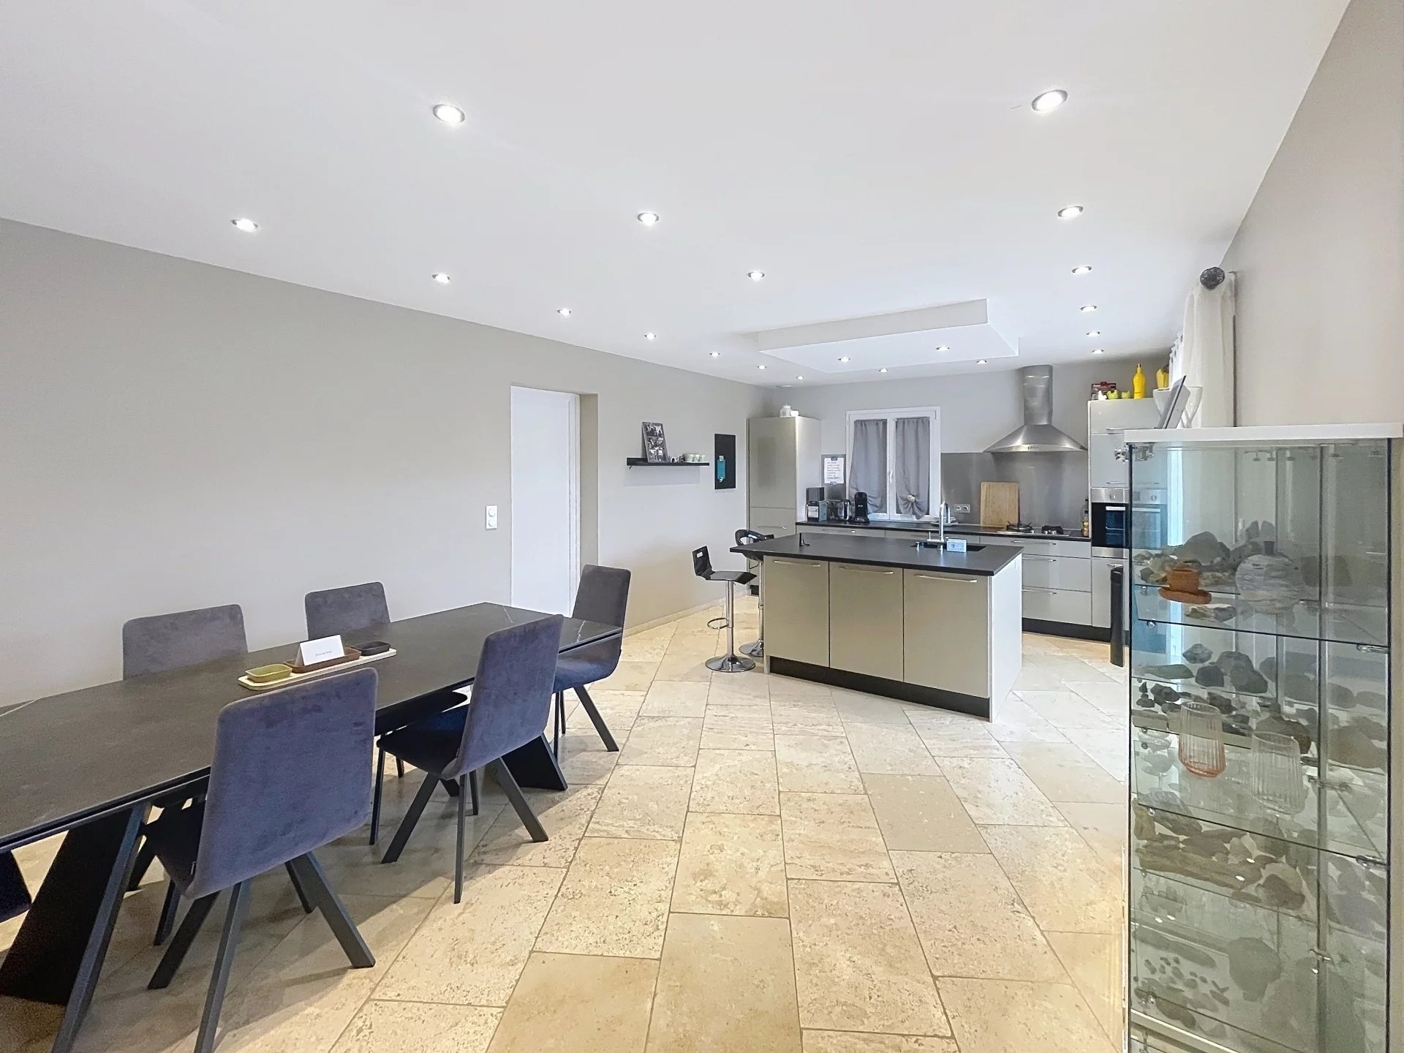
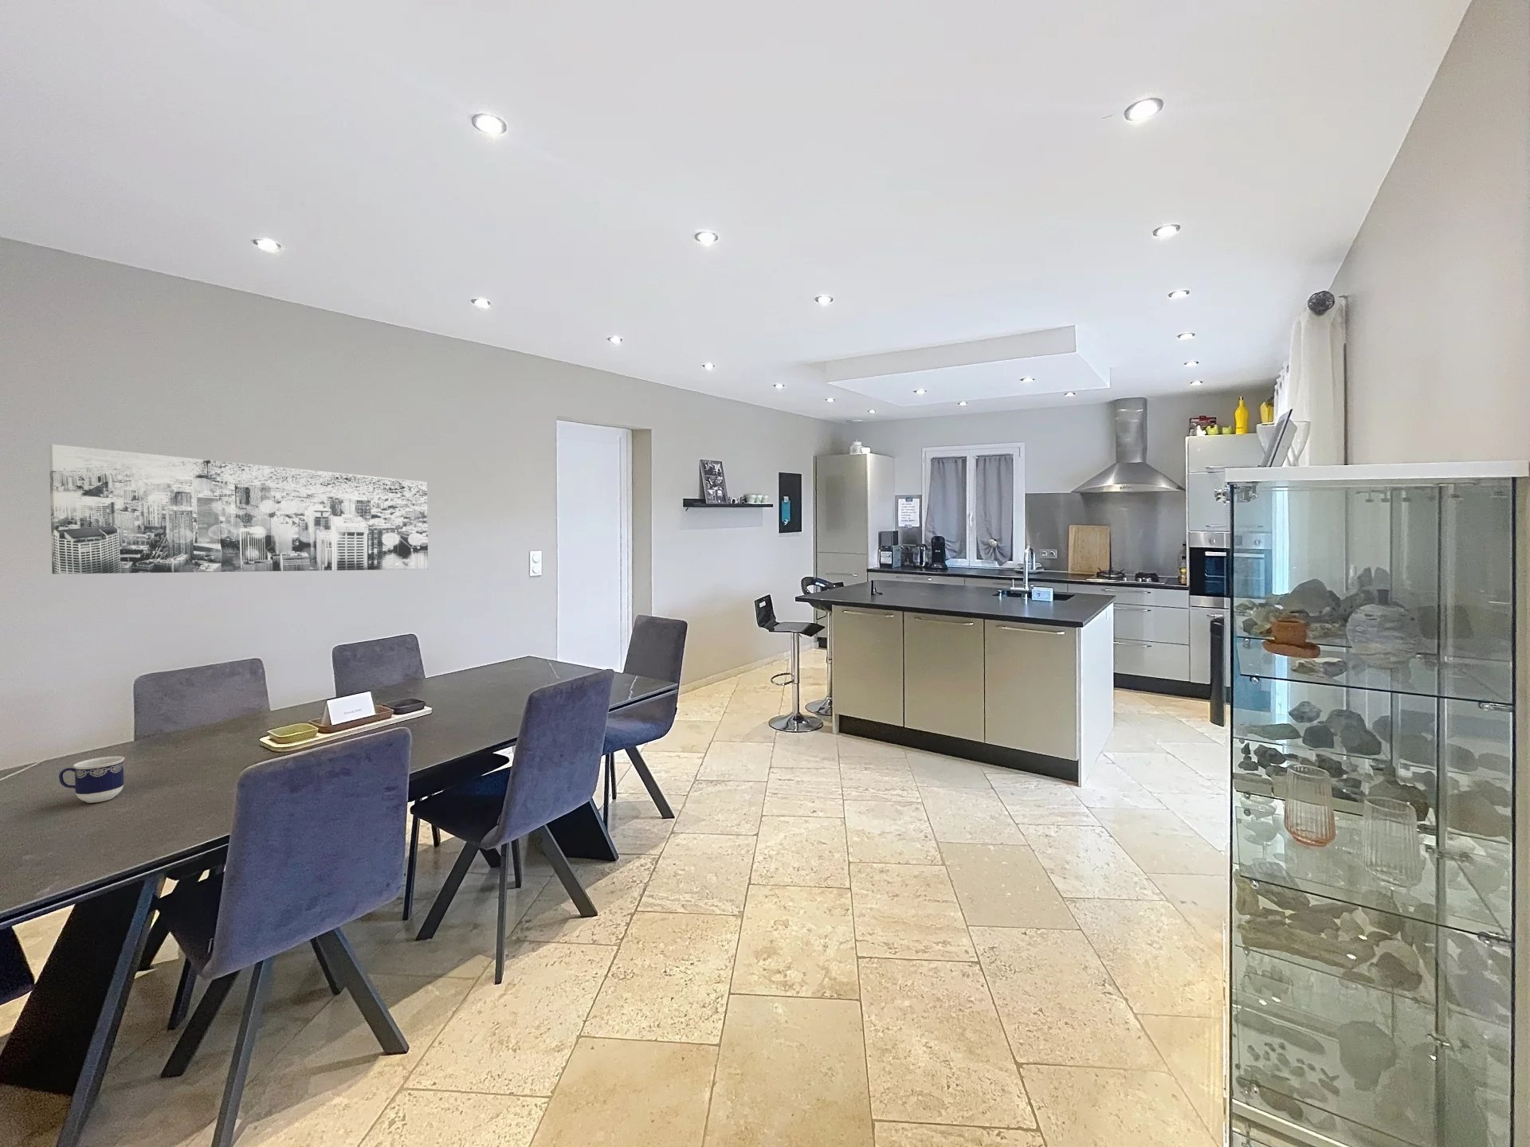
+ wall art (275, 518)
+ cup (92, 781)
